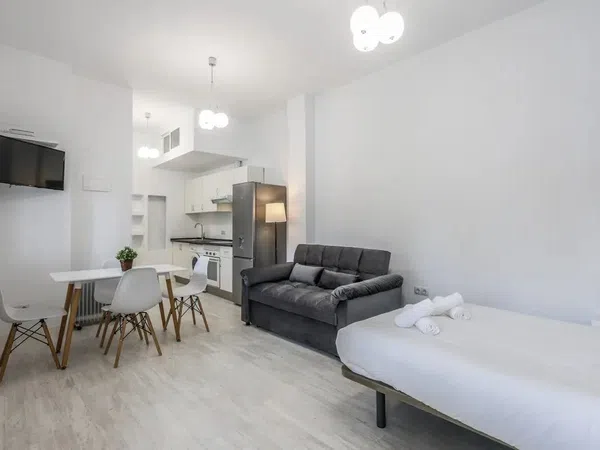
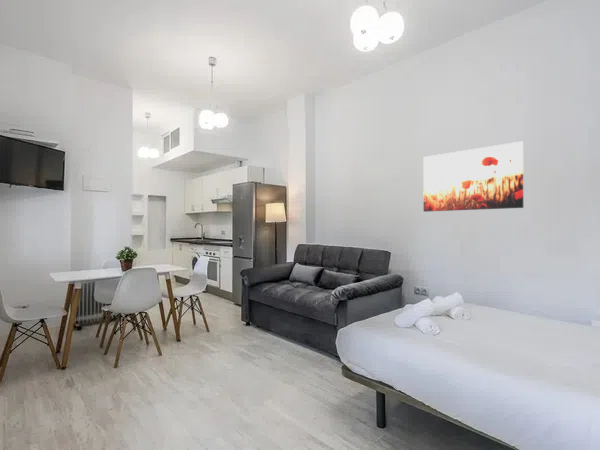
+ wall art (468, 180)
